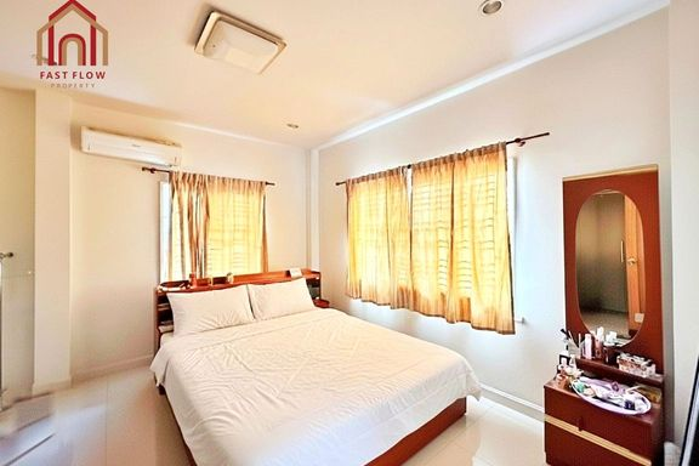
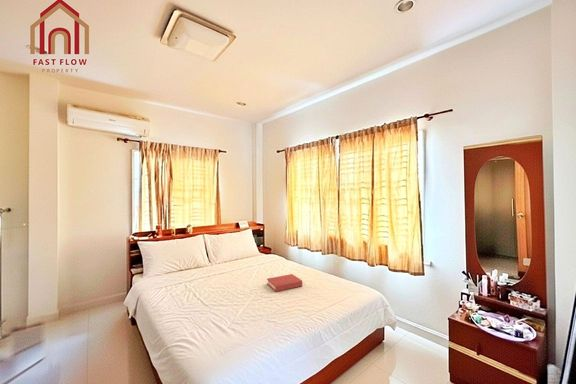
+ hardback book (284, 282)
